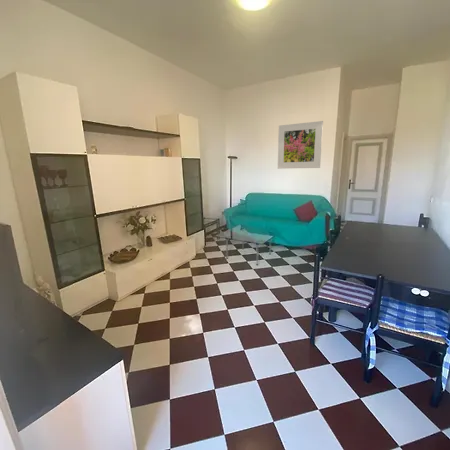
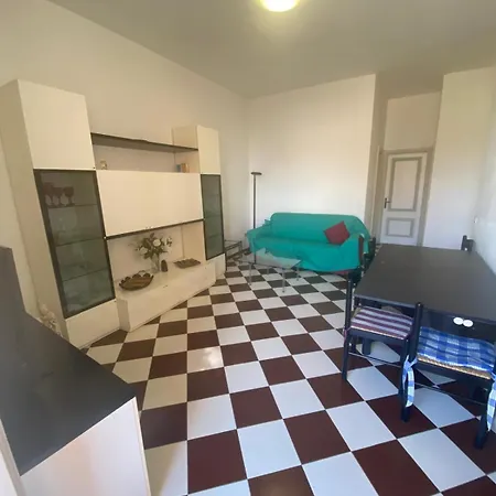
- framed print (298, 146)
